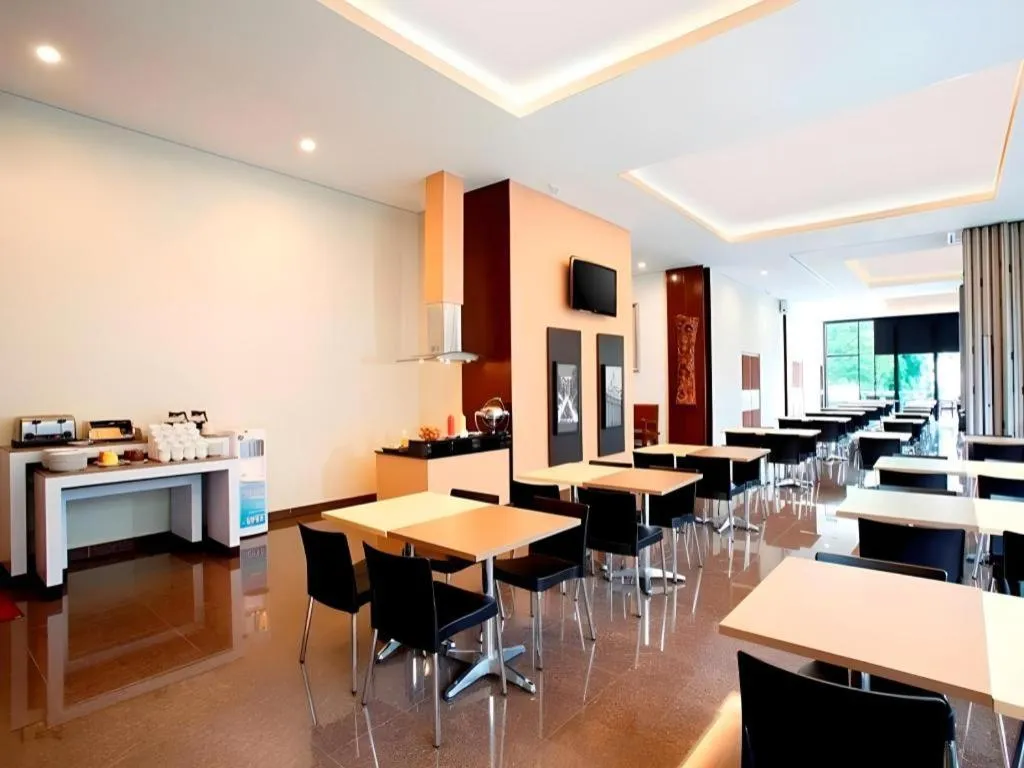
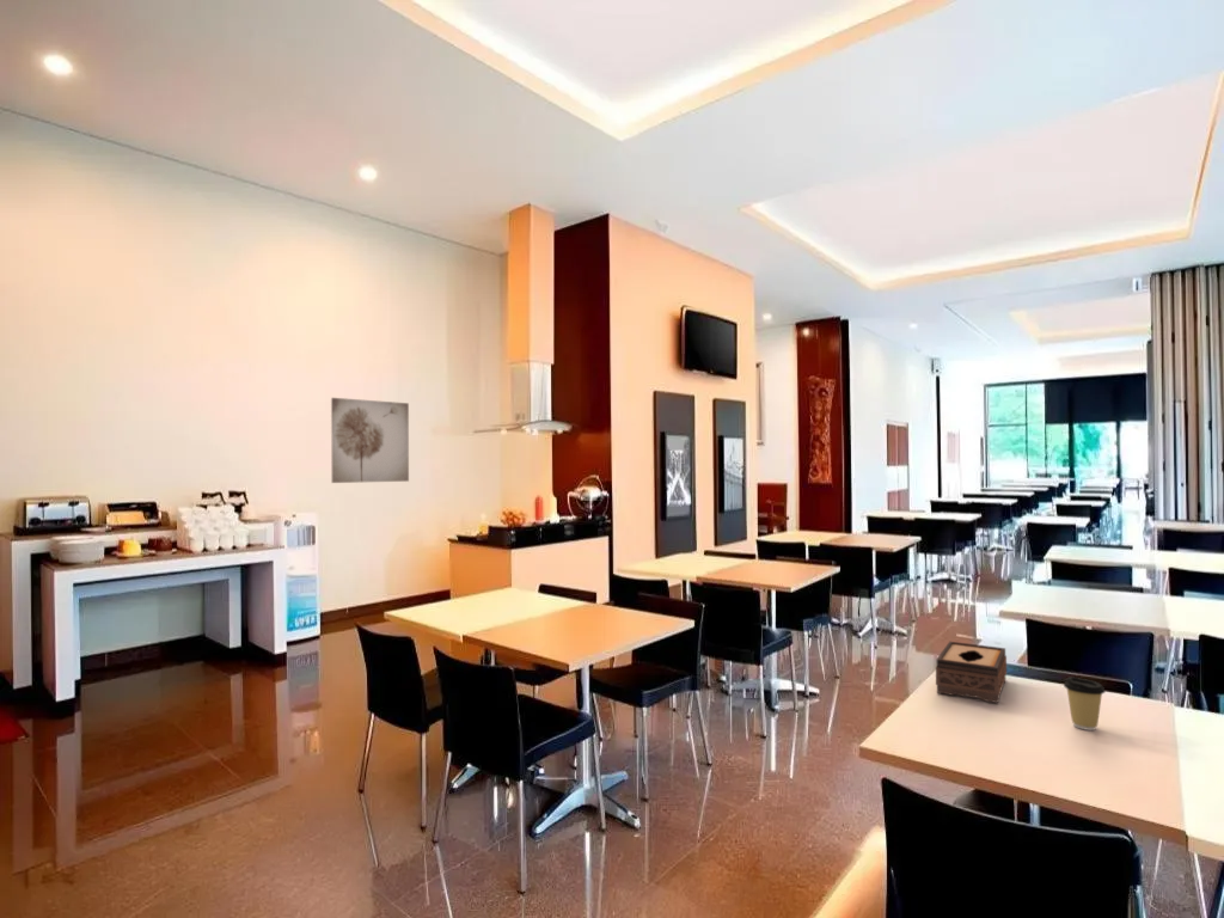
+ wall art (372, 441)
+ coffee cup (1084, 703)
+ tissue box (972, 669)
